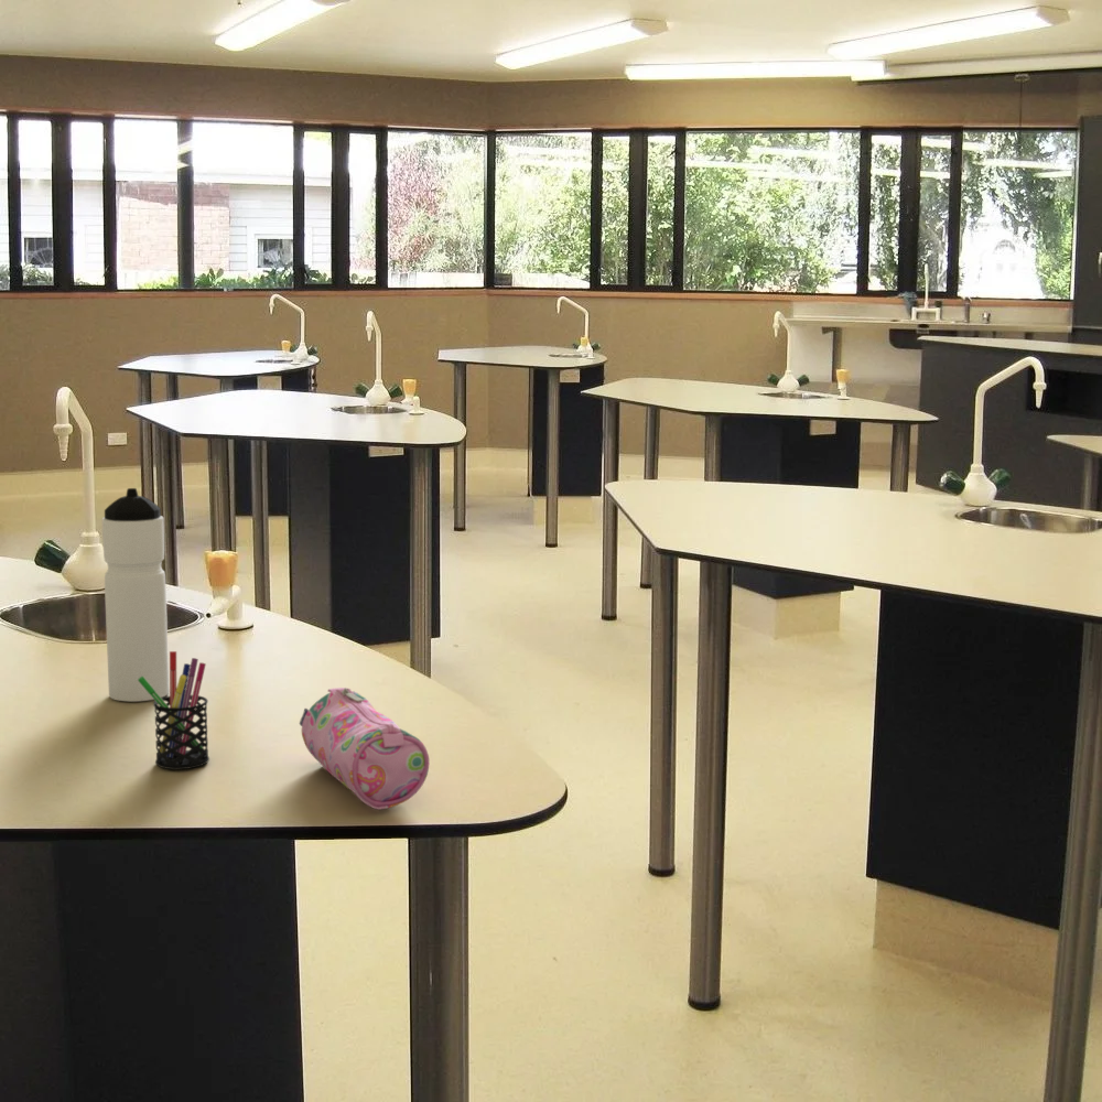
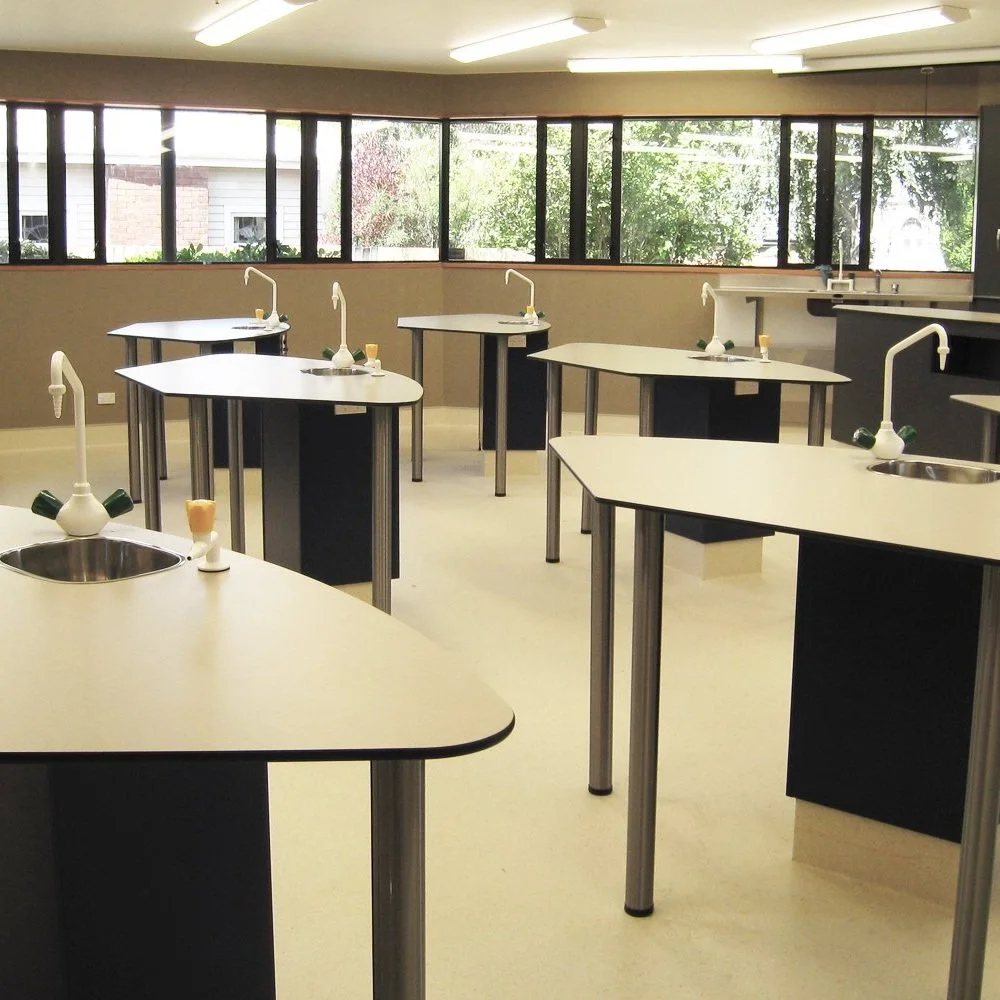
- water bottle (136, 592)
- pencil case (361, 744)
- pen holder (173, 709)
